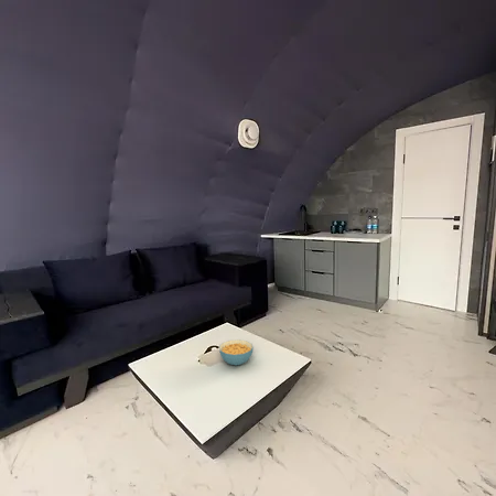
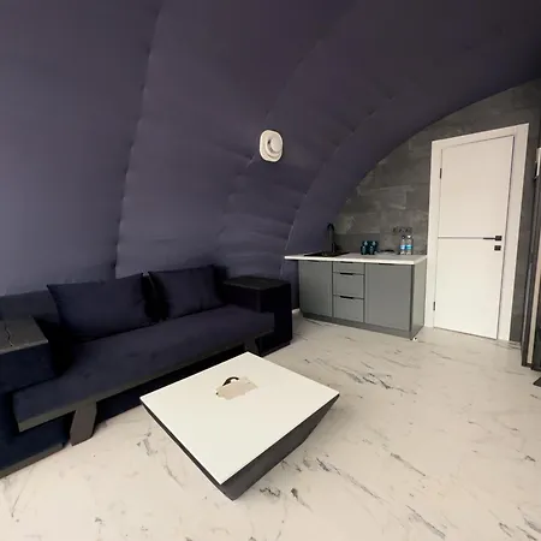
- cereal bowl (236, 354)
